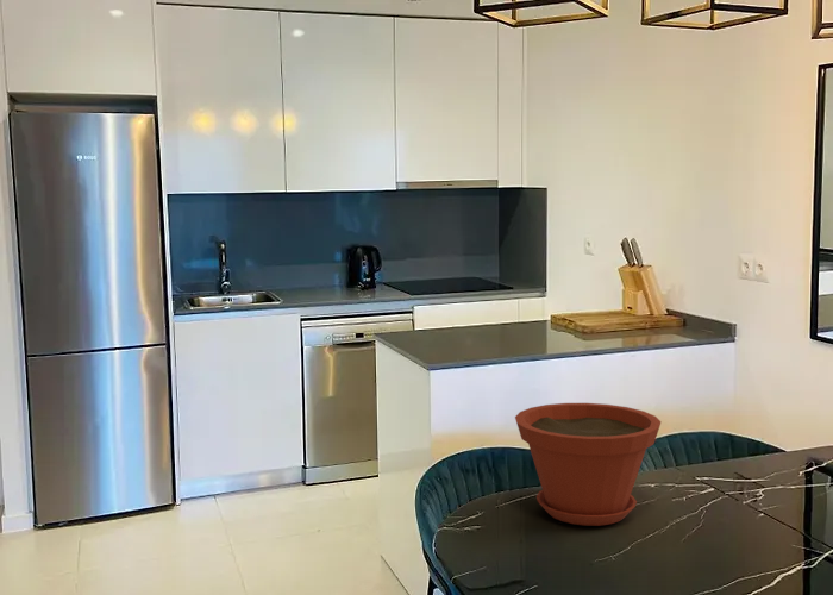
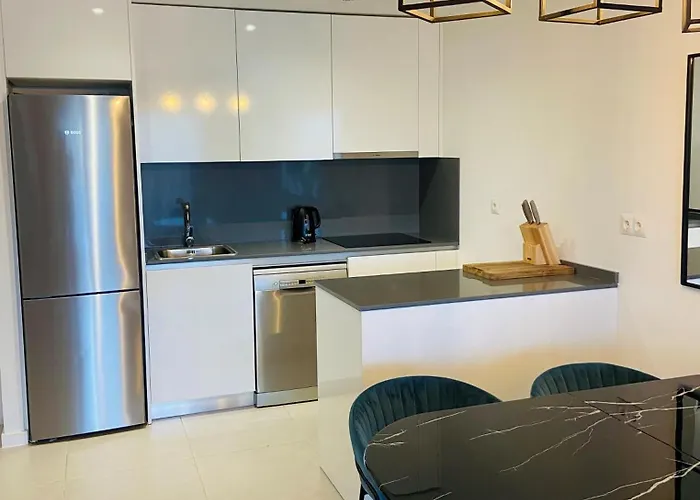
- plant pot (585, 465)
